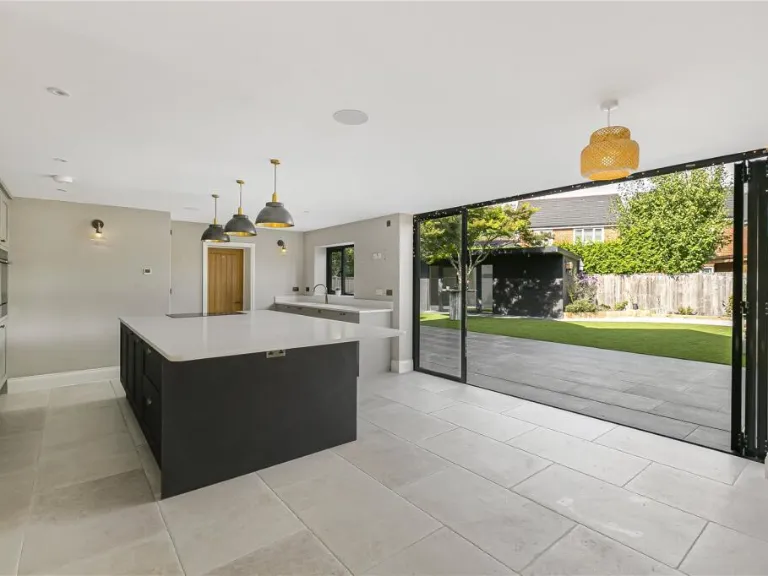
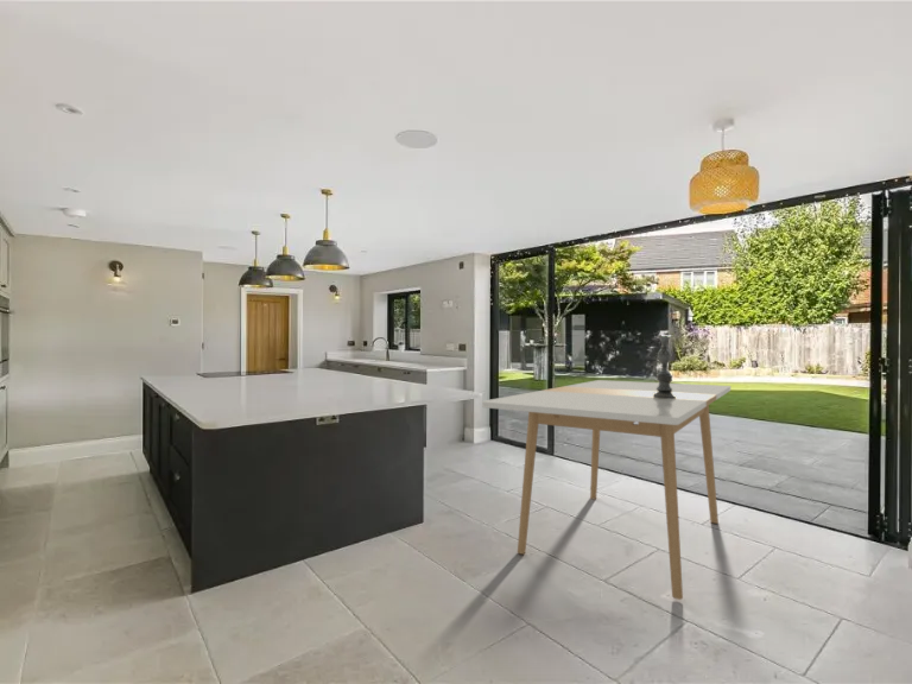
+ candlestick (664, 366)
+ dining table (597, 464)
